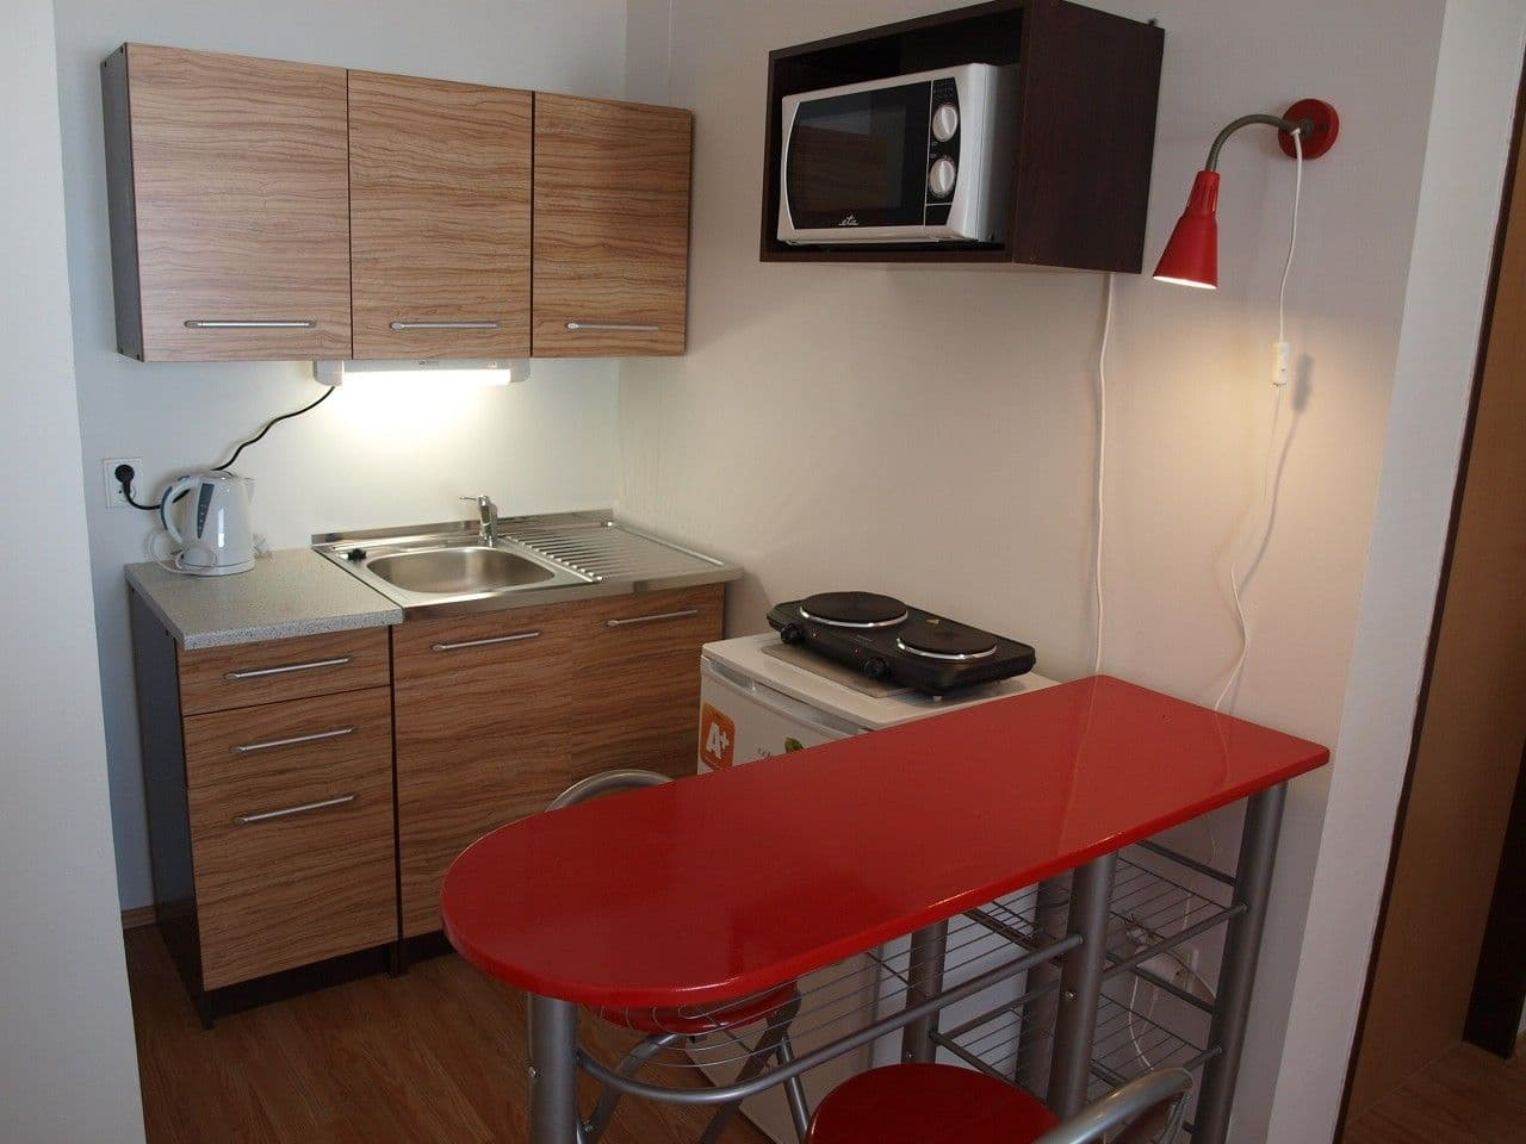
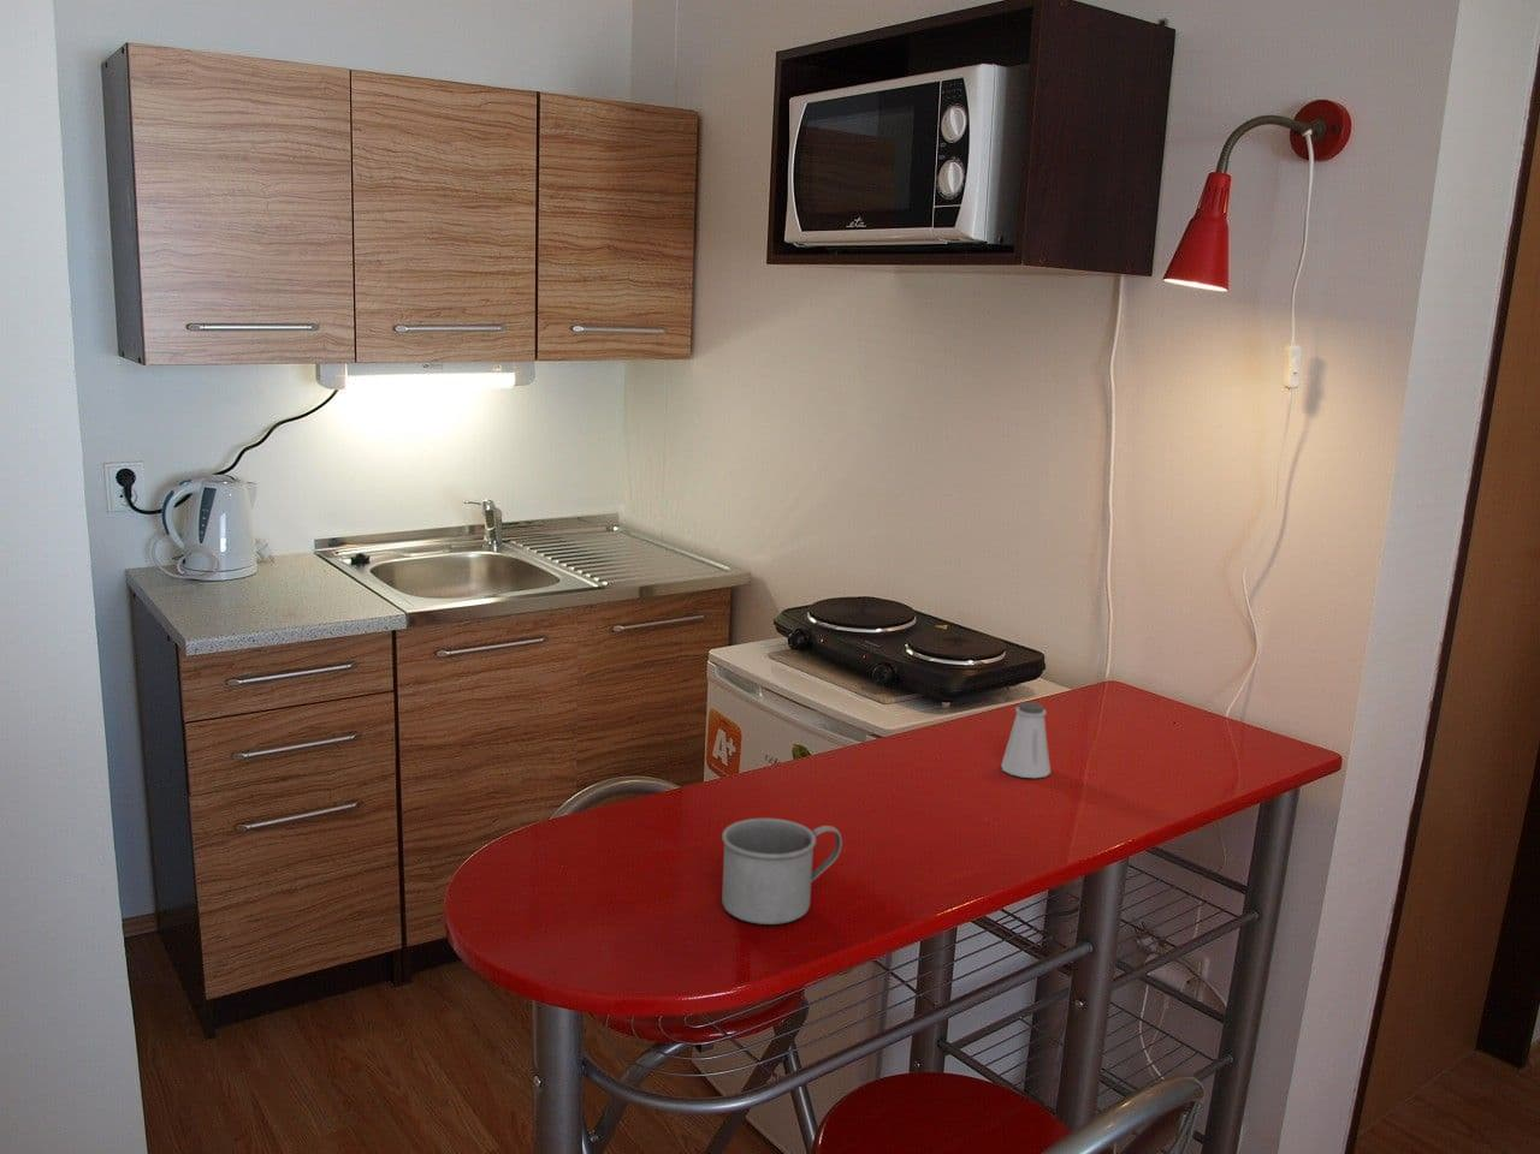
+ saltshaker (1027, 737)
+ mug (775, 868)
